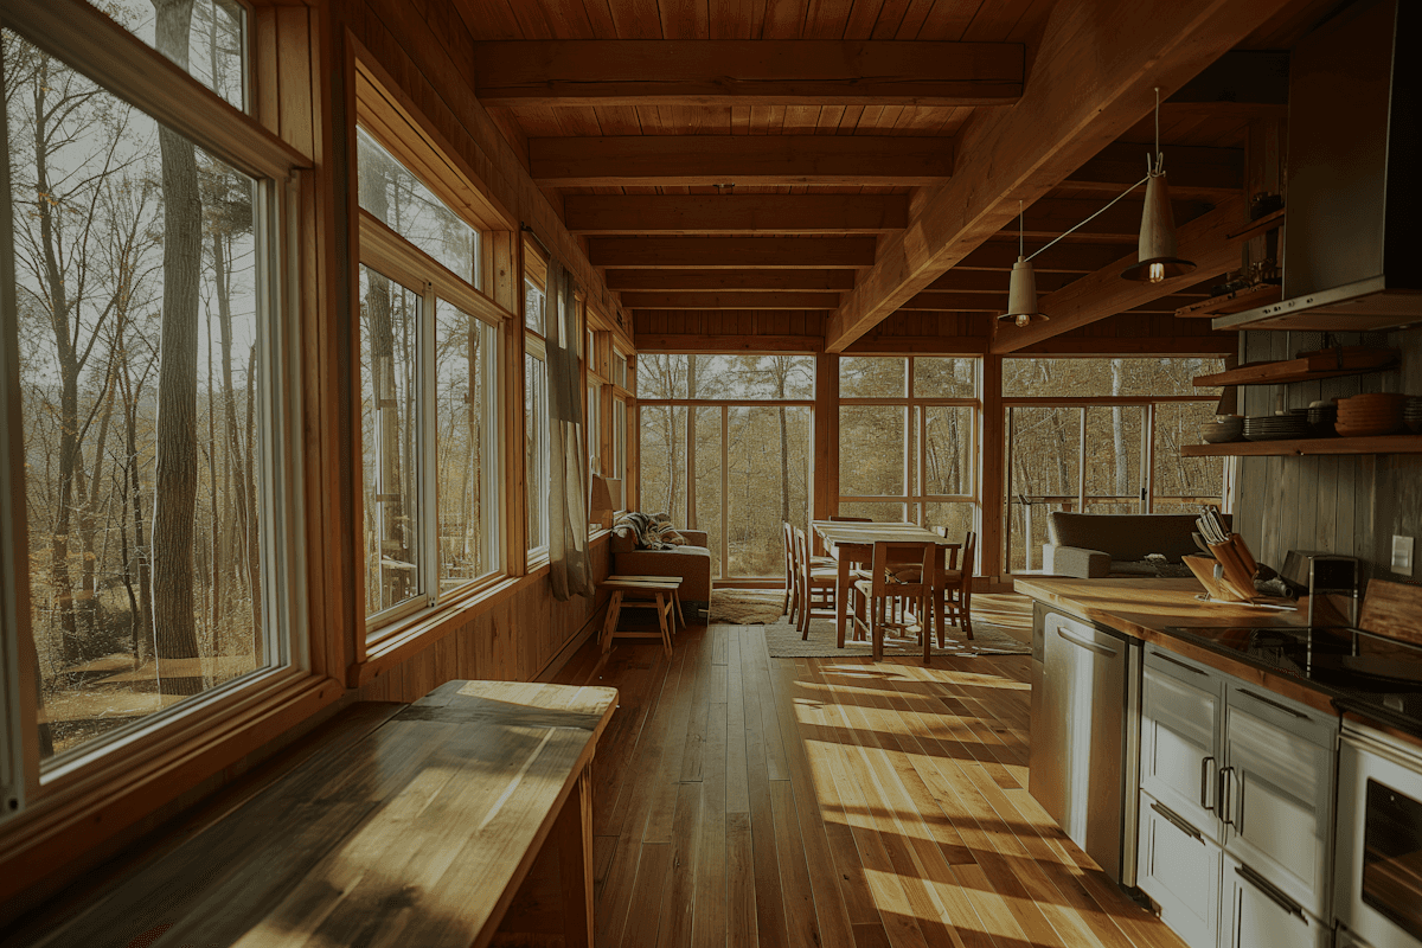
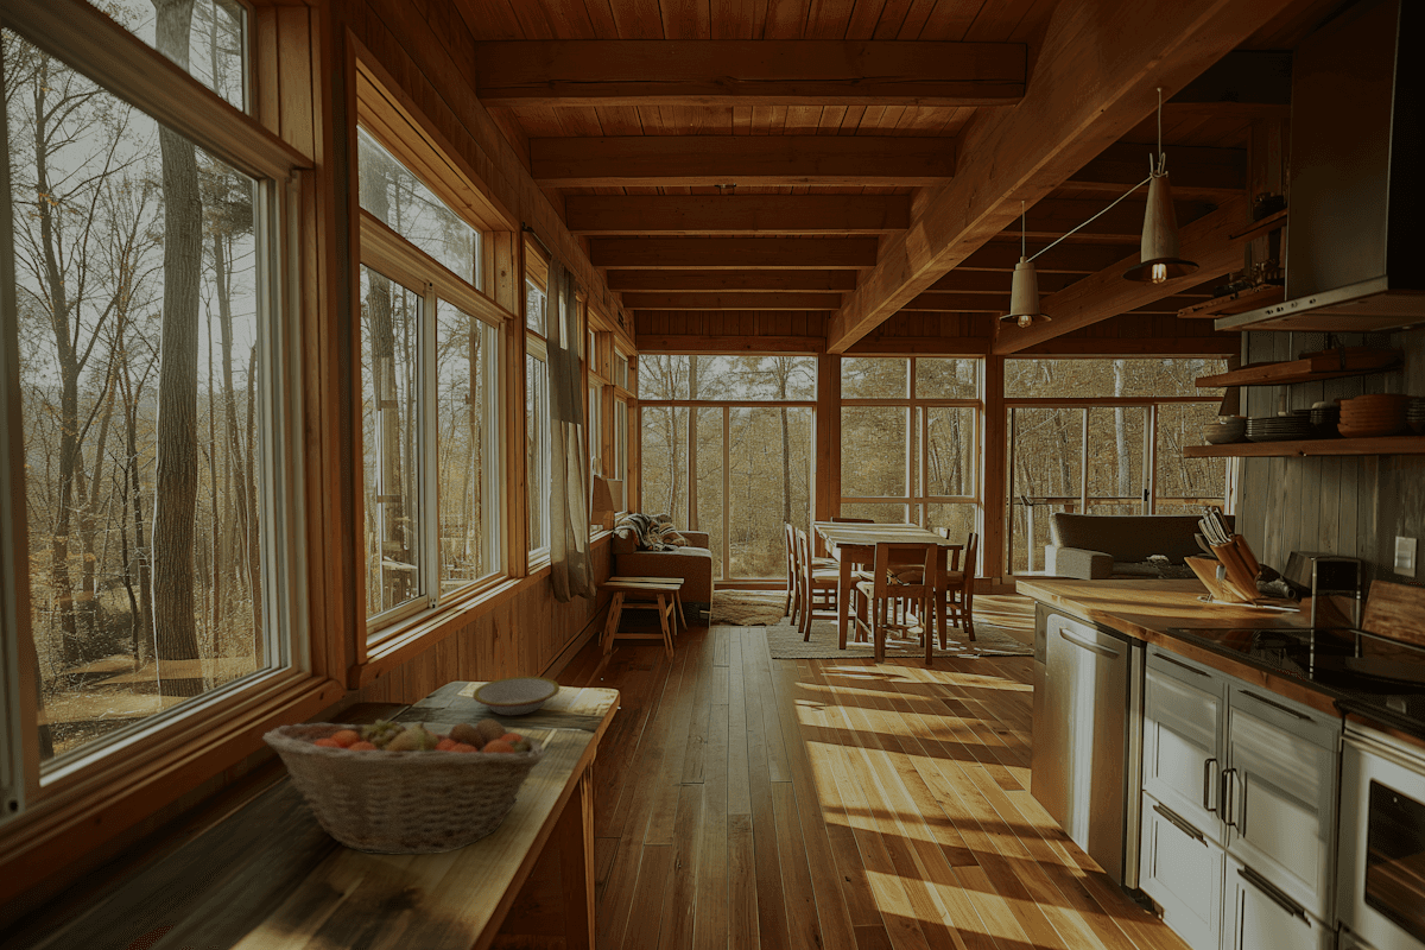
+ bowl (517, 698)
+ fruit basket (408, 764)
